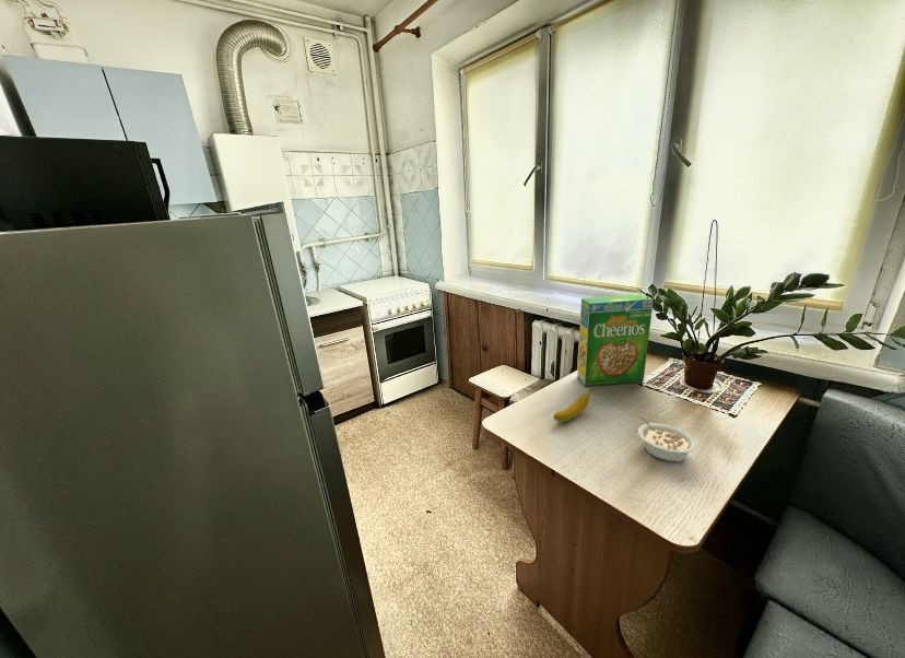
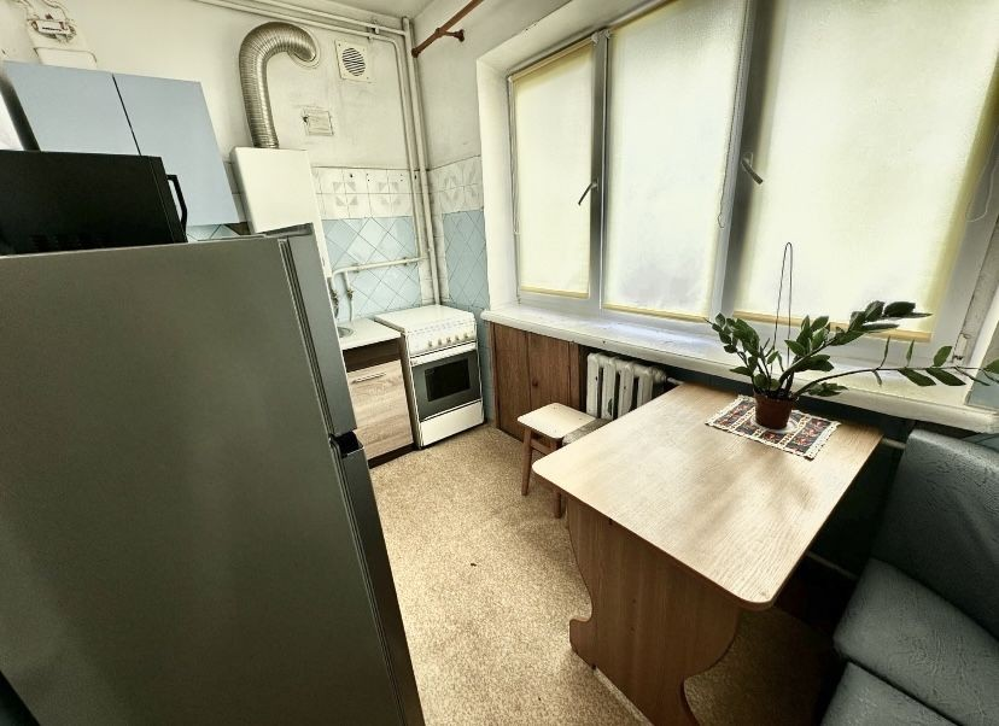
- banana (573, 406)
- legume (662, 442)
- cereal box (612, 340)
